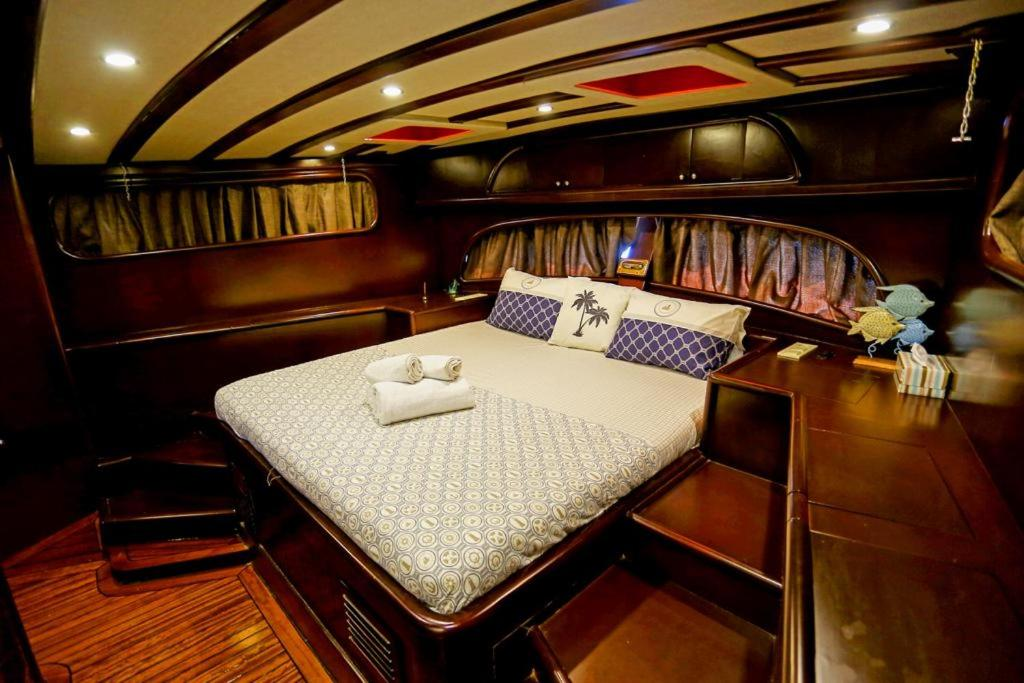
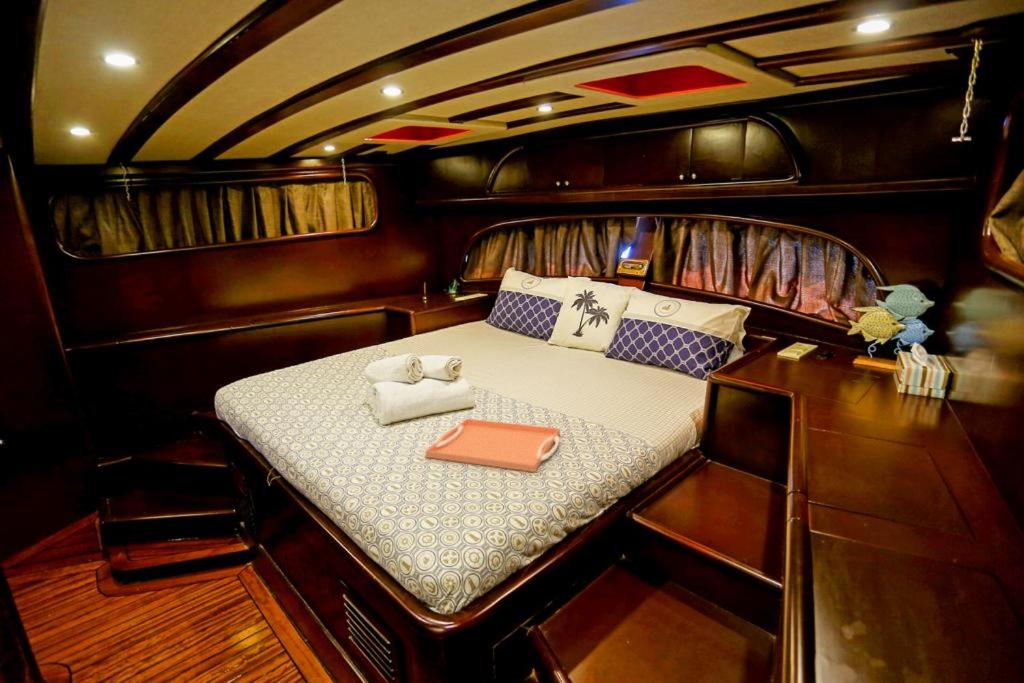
+ serving tray (496, 442)
